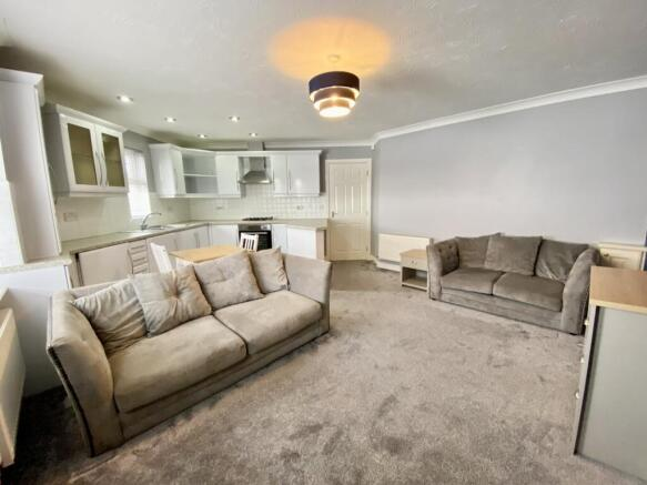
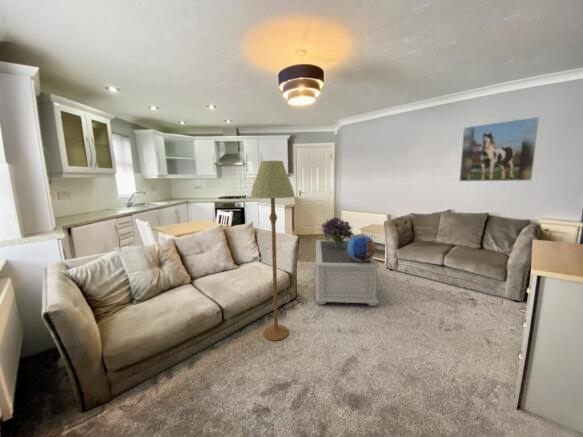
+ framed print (495, 152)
+ bouquet (336, 232)
+ coffee table (341, 267)
+ decorative sphere (360, 247)
+ floor lamp (274, 251)
